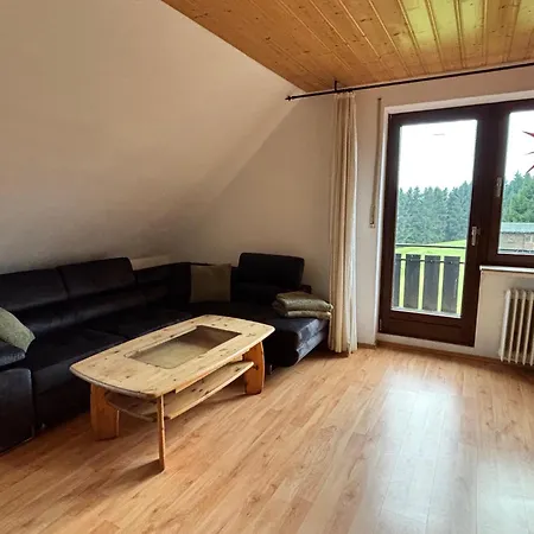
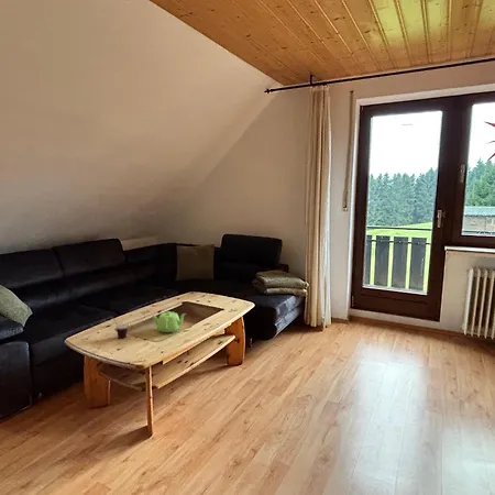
+ cup (118, 327)
+ teapot (169, 320)
